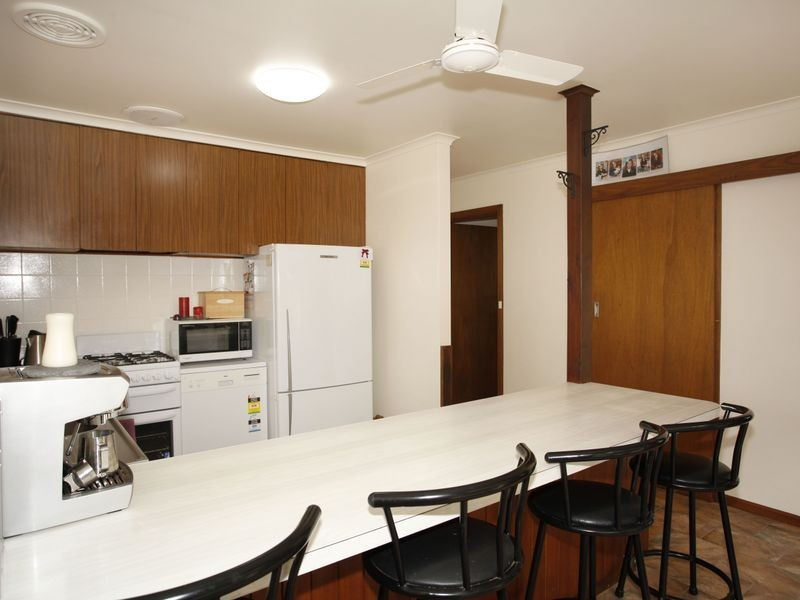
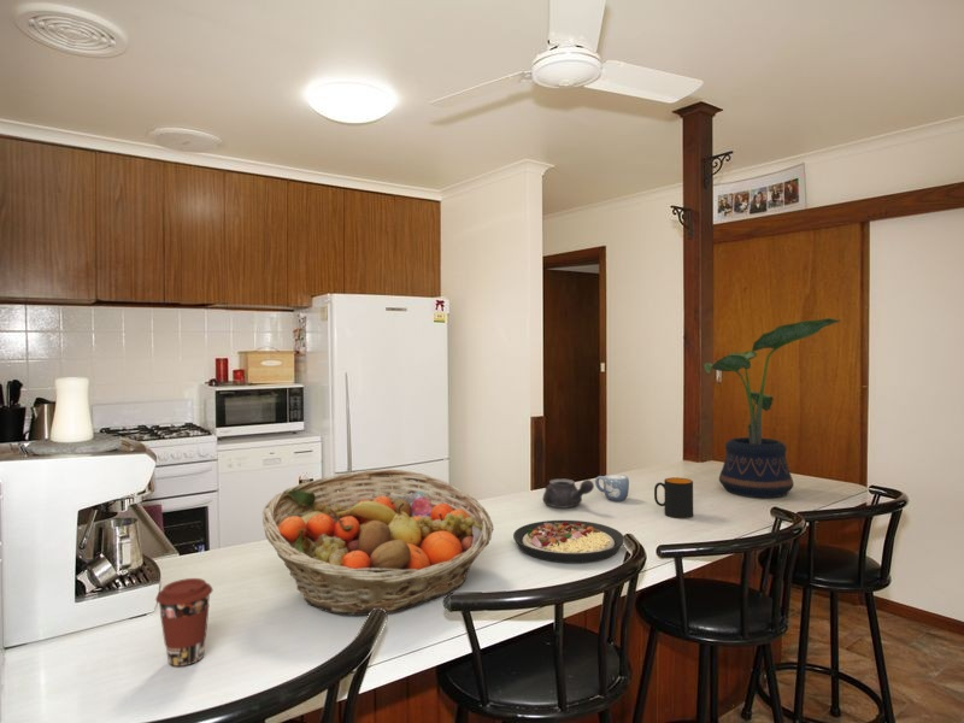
+ coffee cup (184, 622)
+ teapot (568, 492)
+ plate (568, 537)
+ potted plant (750, 407)
+ mug (672, 496)
+ fruit basket (382, 534)
+ mug (611, 487)
